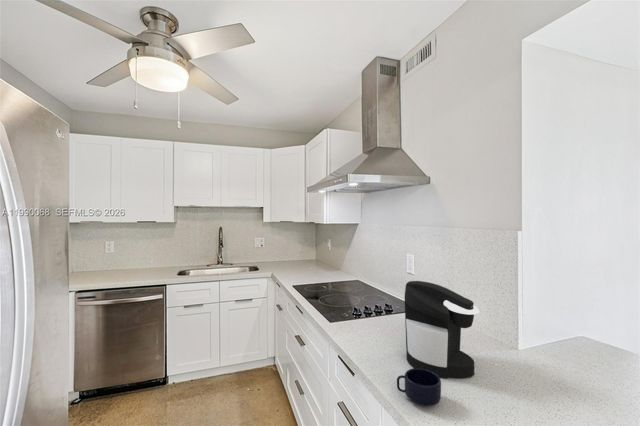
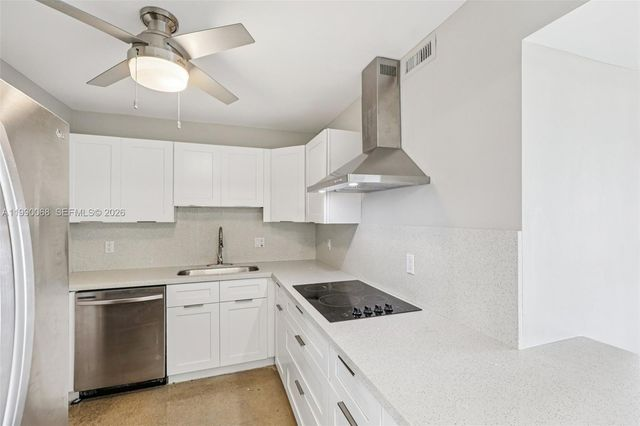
- mug (418, 387)
- coffee maker (440, 324)
